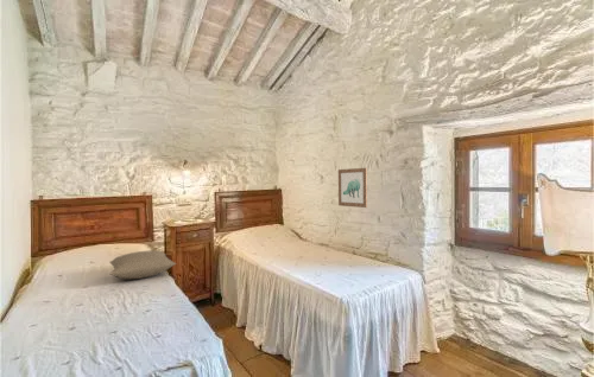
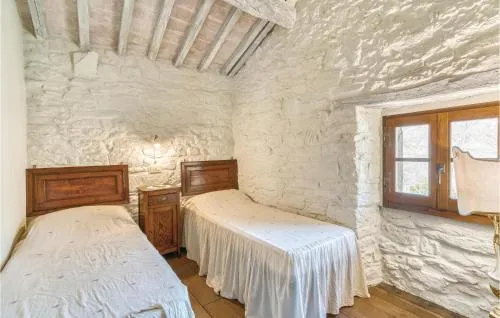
- wall art (352, 187)
- pillow (141, 263)
